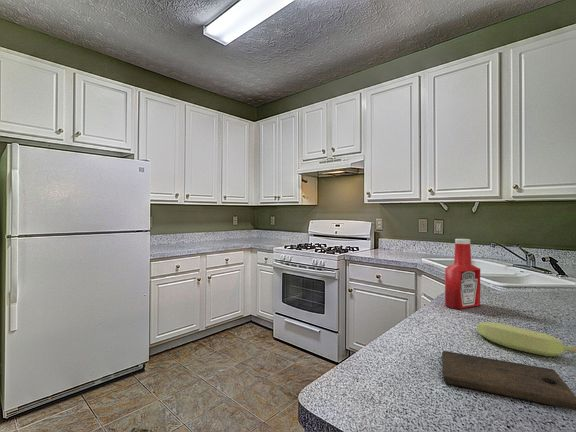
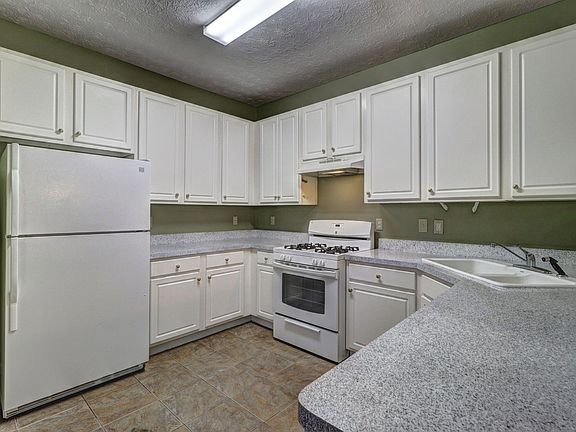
- cutting board (500, 375)
- banana (524, 335)
- soap bottle (462, 272)
